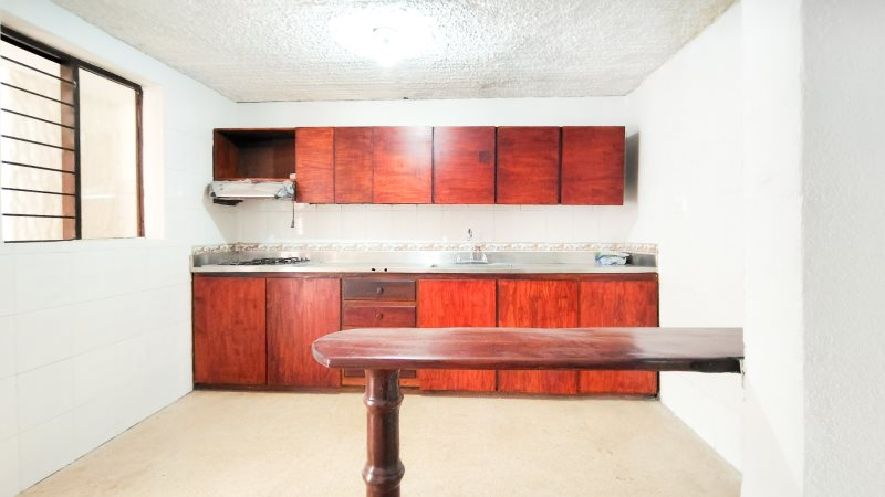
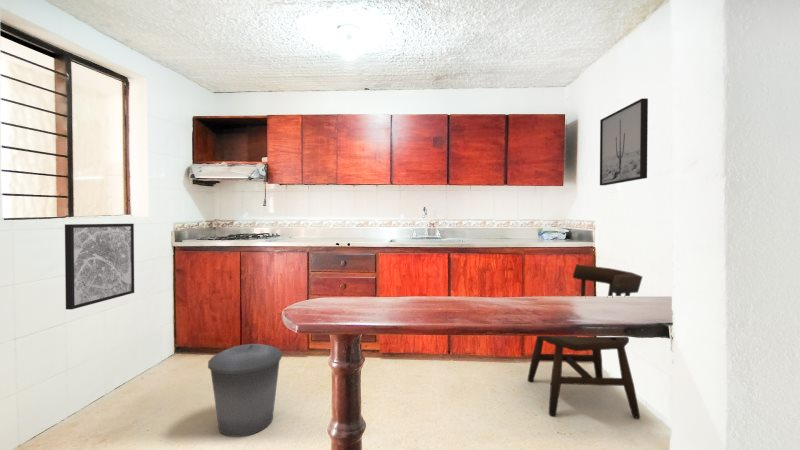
+ trash can (246, 383)
+ dining chair (582, 337)
+ wall art (621, 146)
+ wall art (103, 262)
